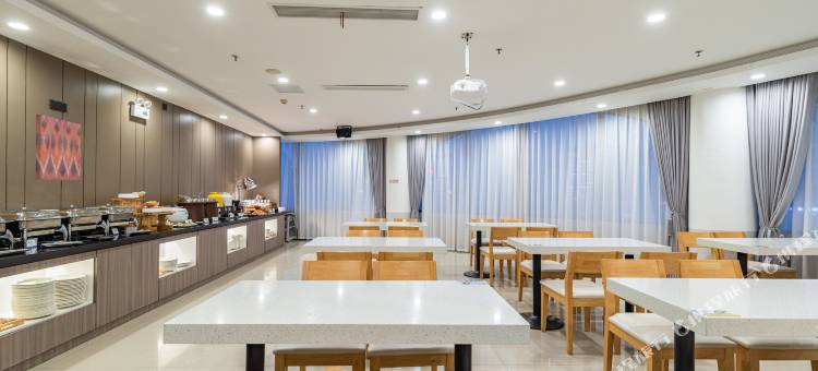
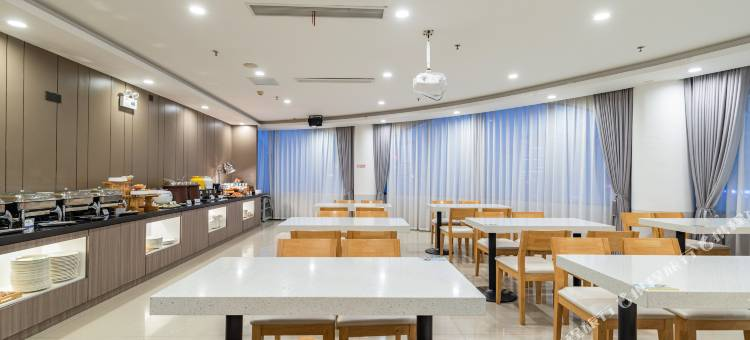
- wall art (60, 149)
